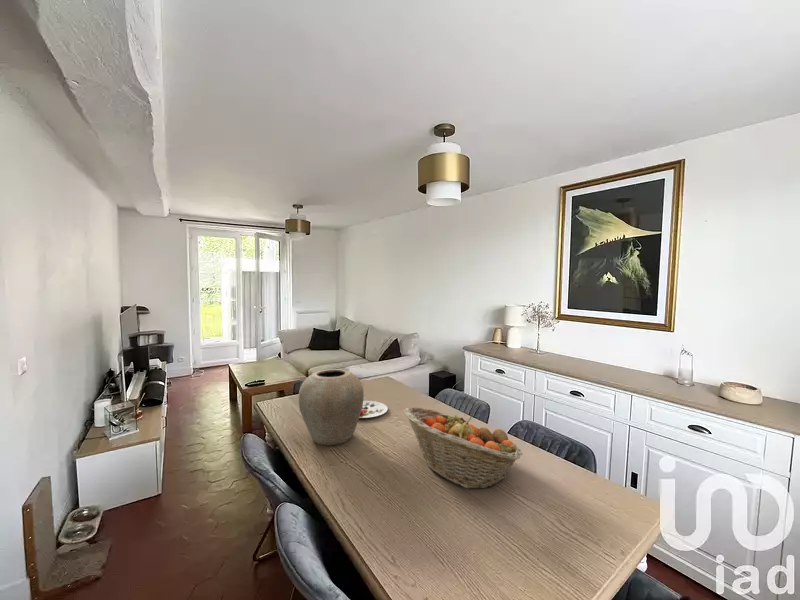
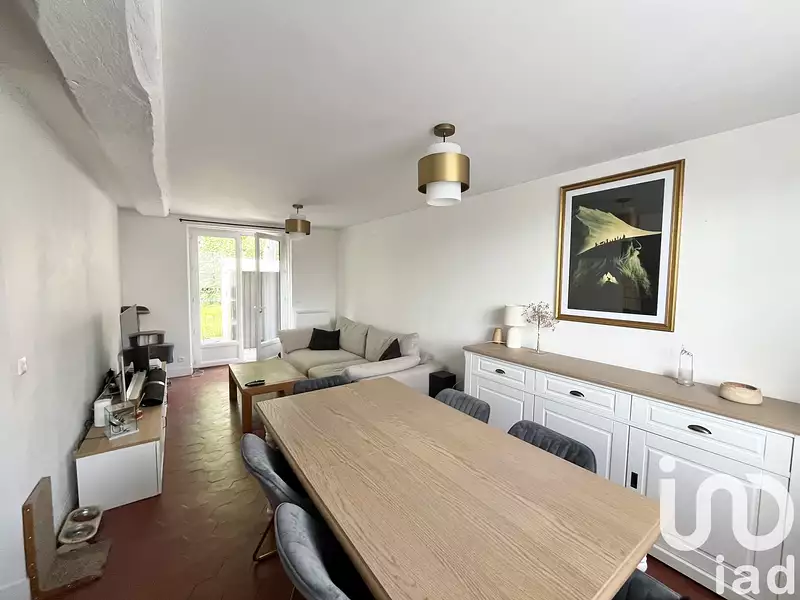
- plate (363, 408)
- fruit basket (459, 439)
- vase (331, 405)
